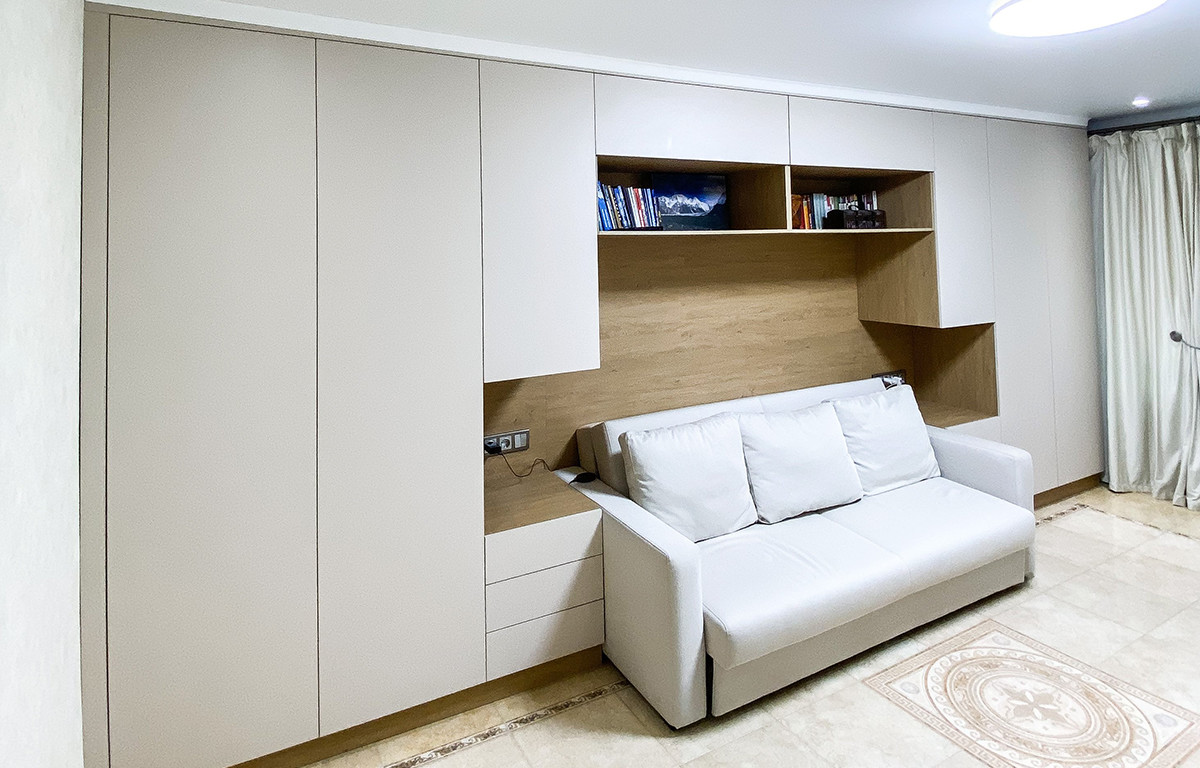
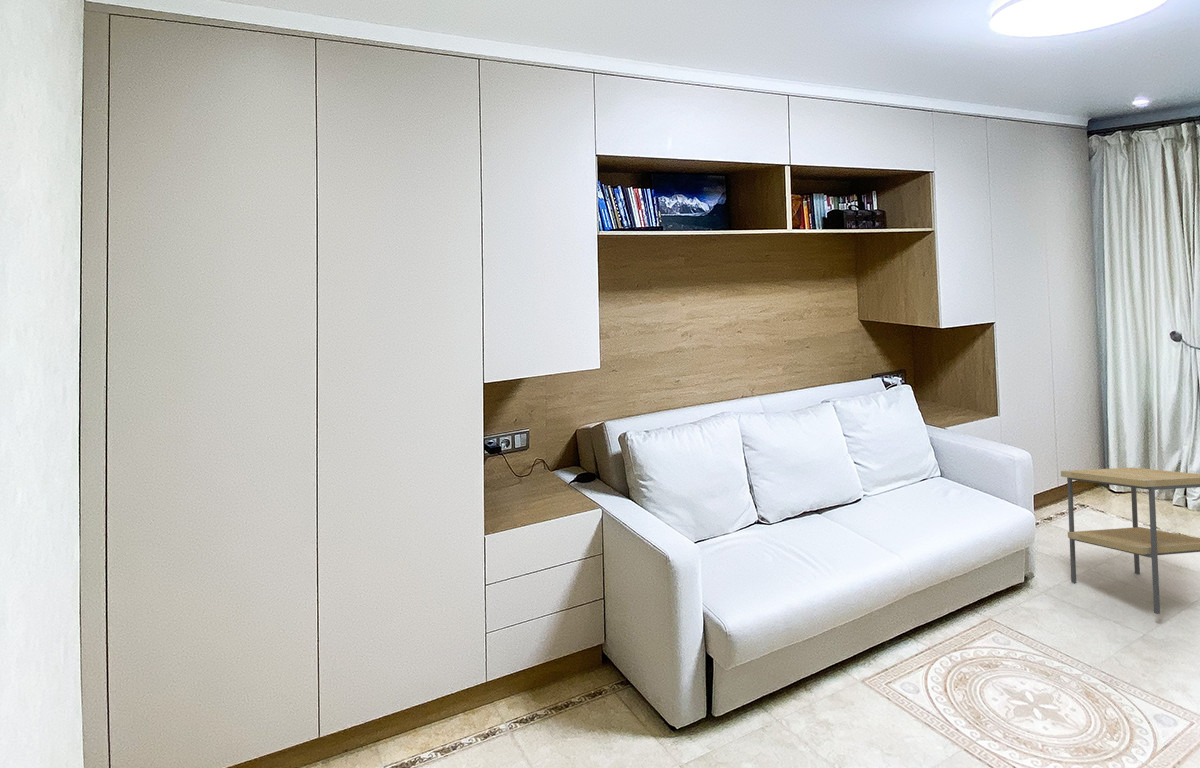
+ side table (1140, 535)
